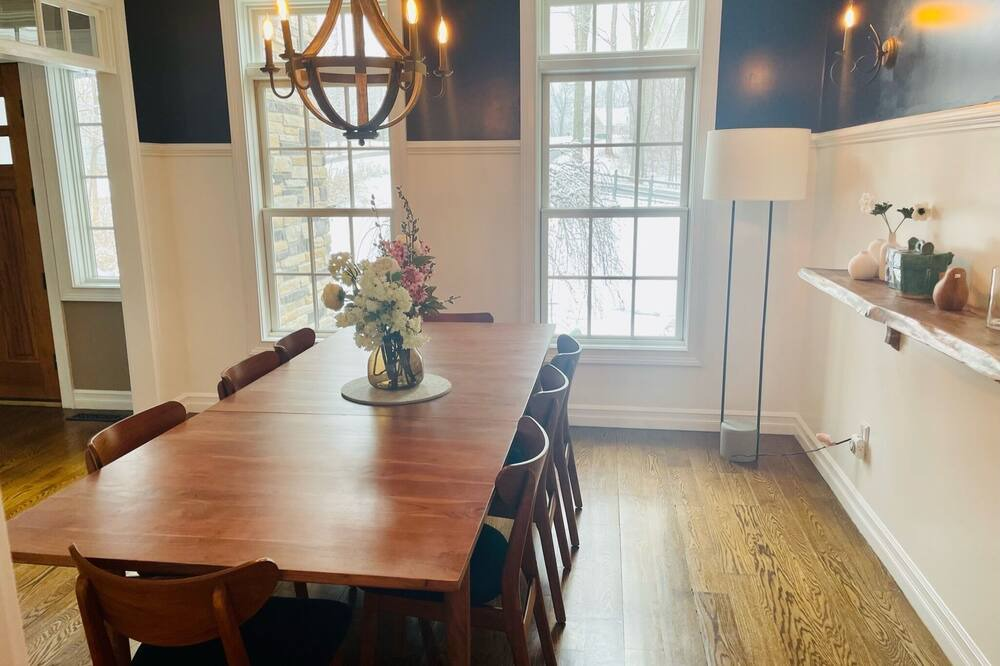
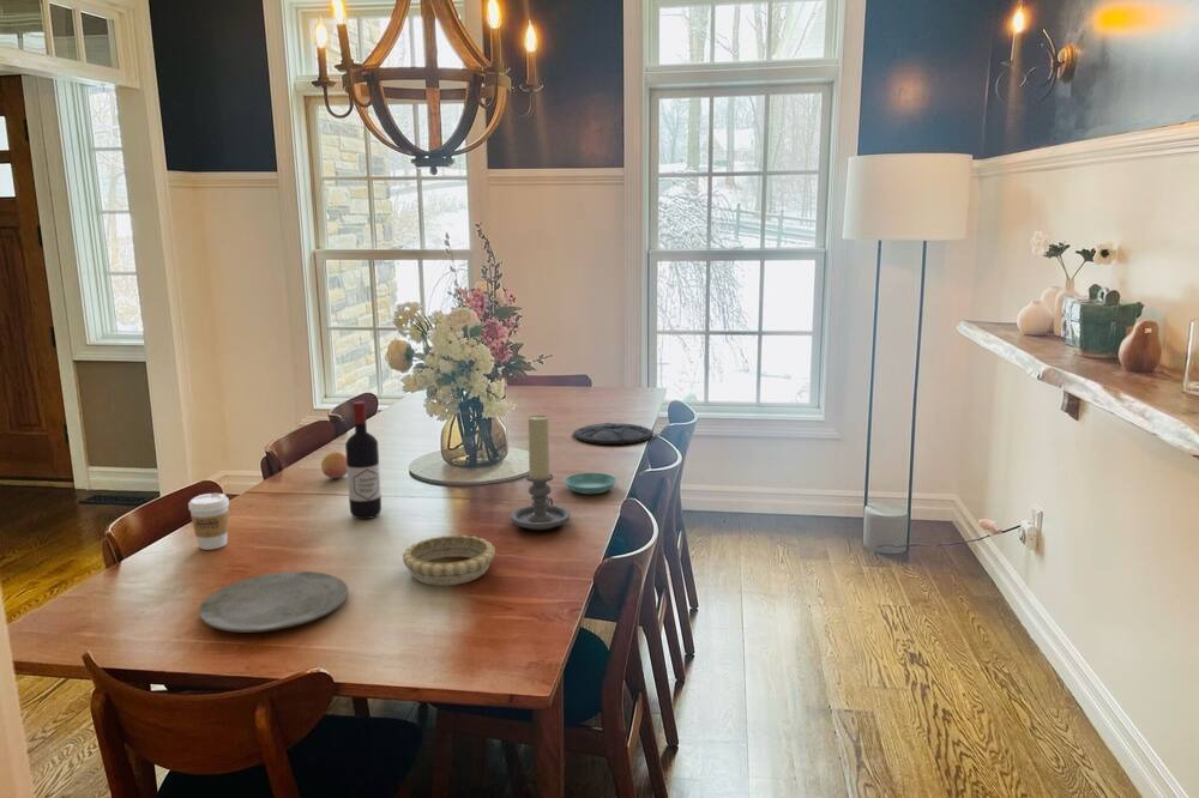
+ plate (613, 429)
+ fruit (336, 464)
+ candle holder (541, 467)
+ plate (276, 601)
+ decorative bowl (450, 556)
+ coffee cup (210, 520)
+ wine bottle (362, 459)
+ saucer (590, 484)
